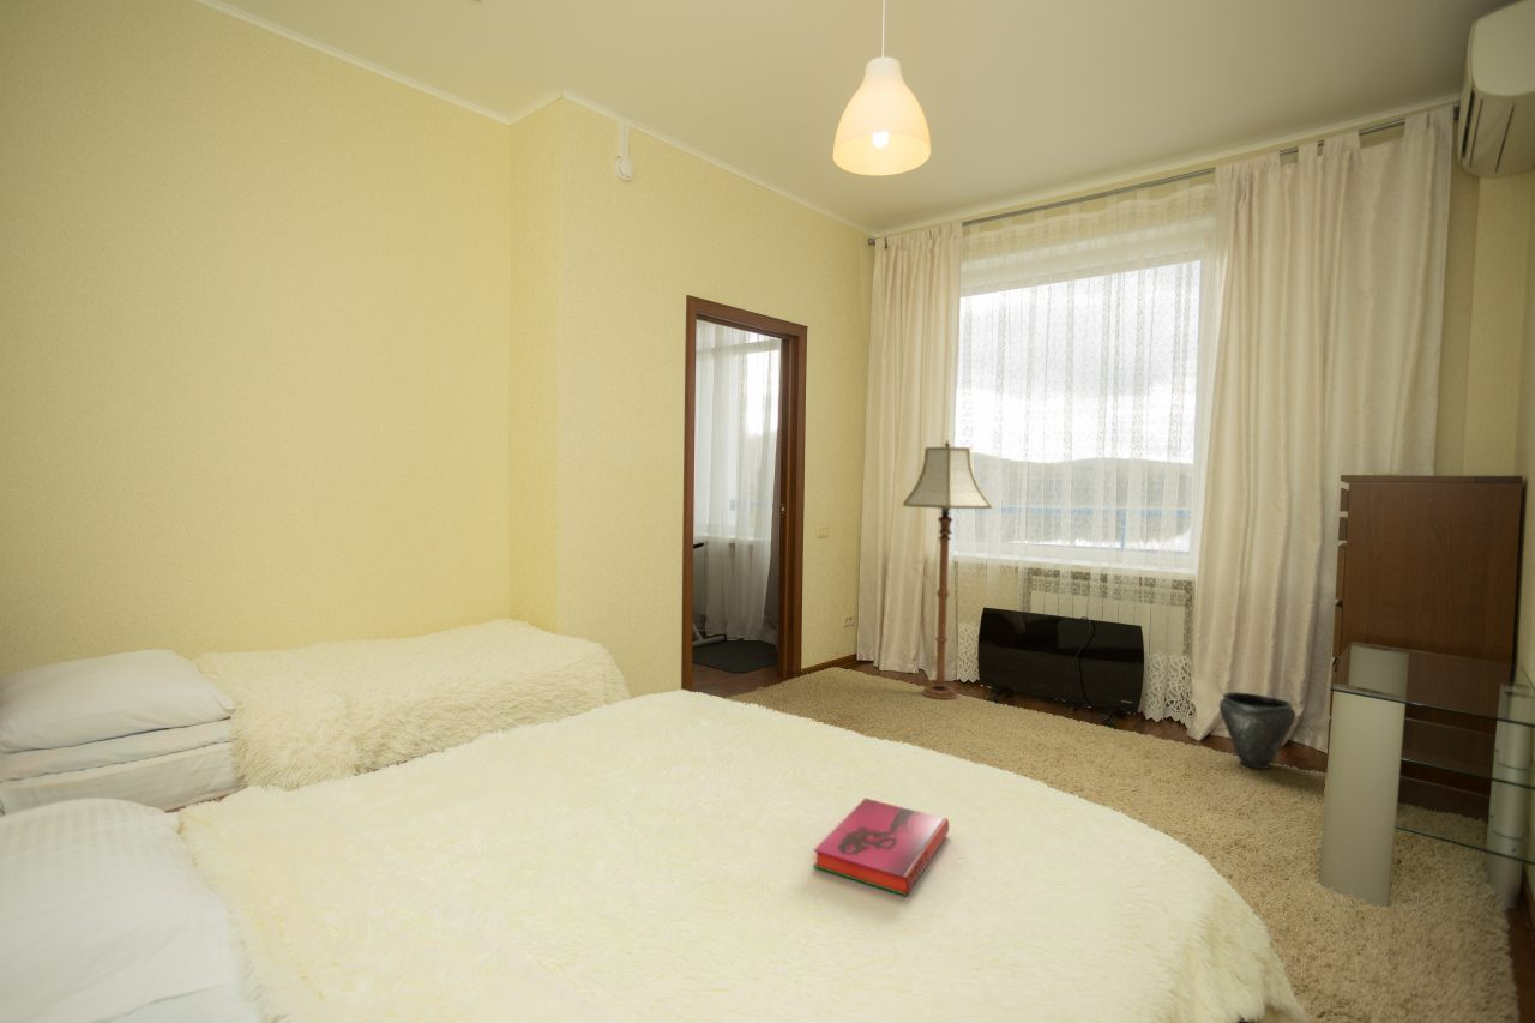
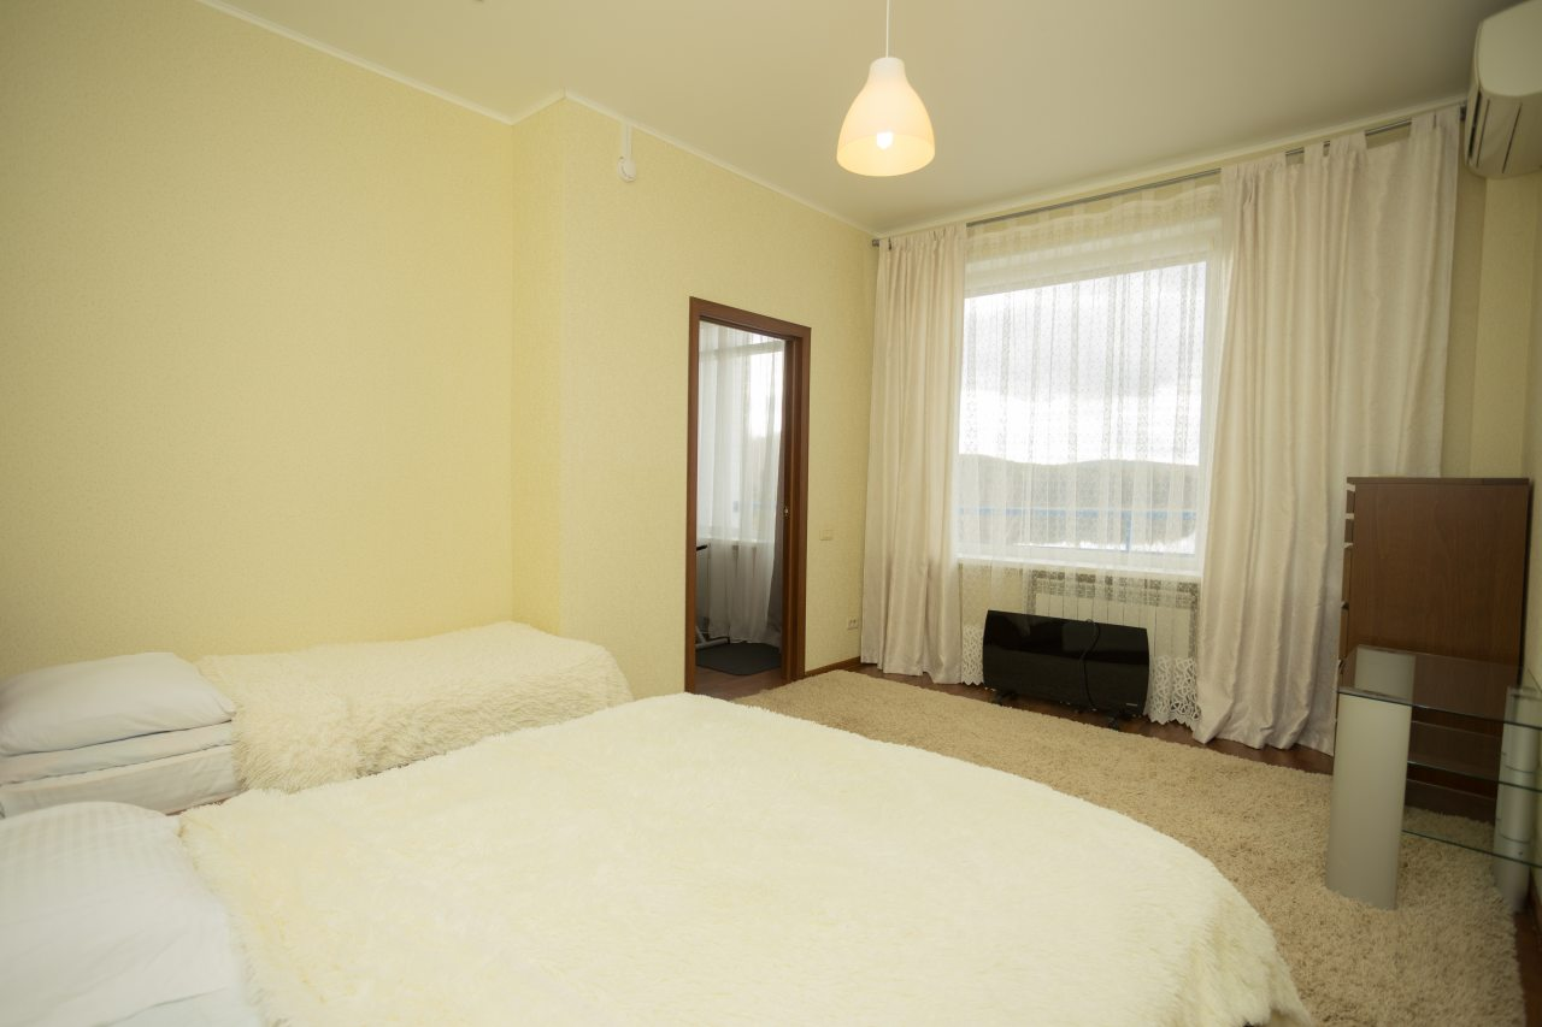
- floor lamp (943, 567)
- hardback book (884, 841)
- vase (1254, 730)
